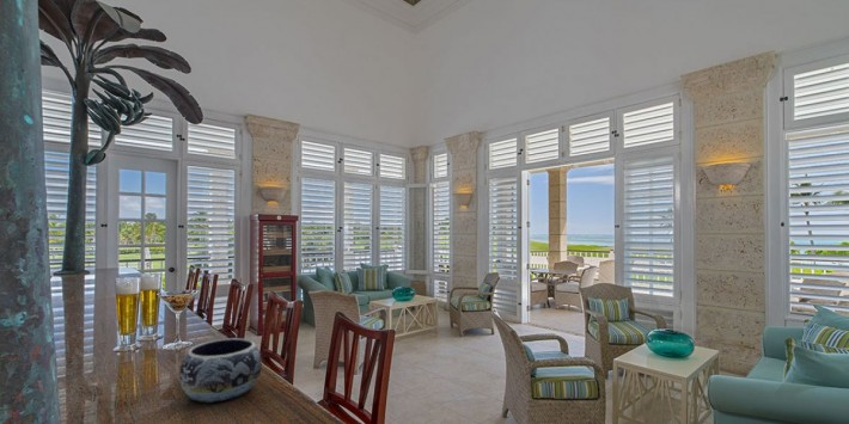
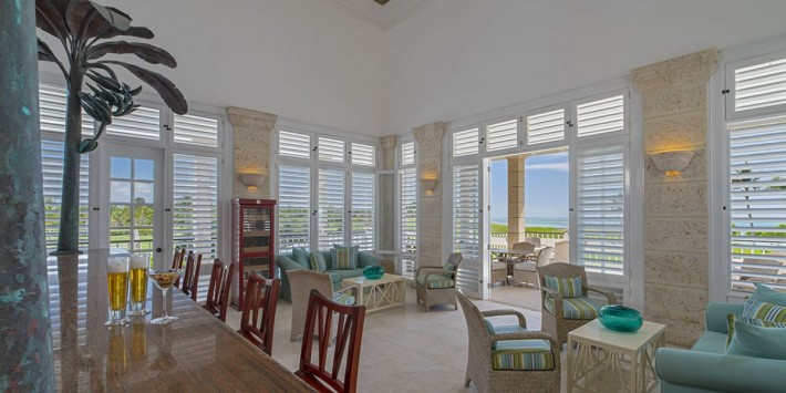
- decorative bowl (221, 368)
